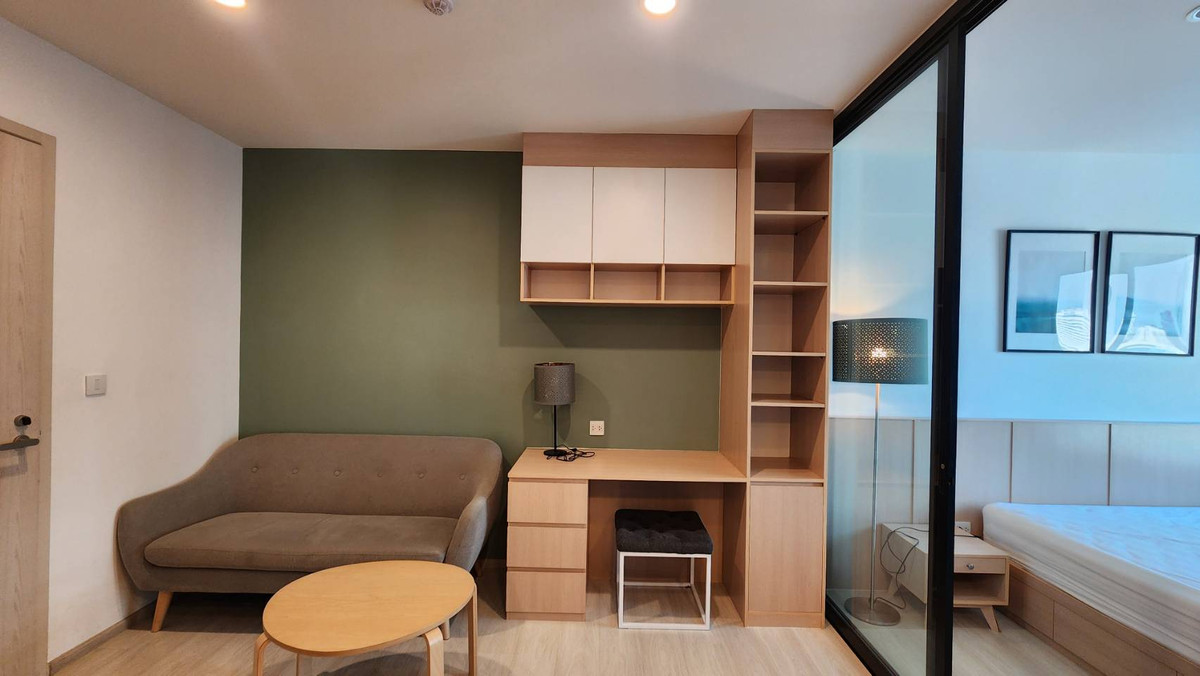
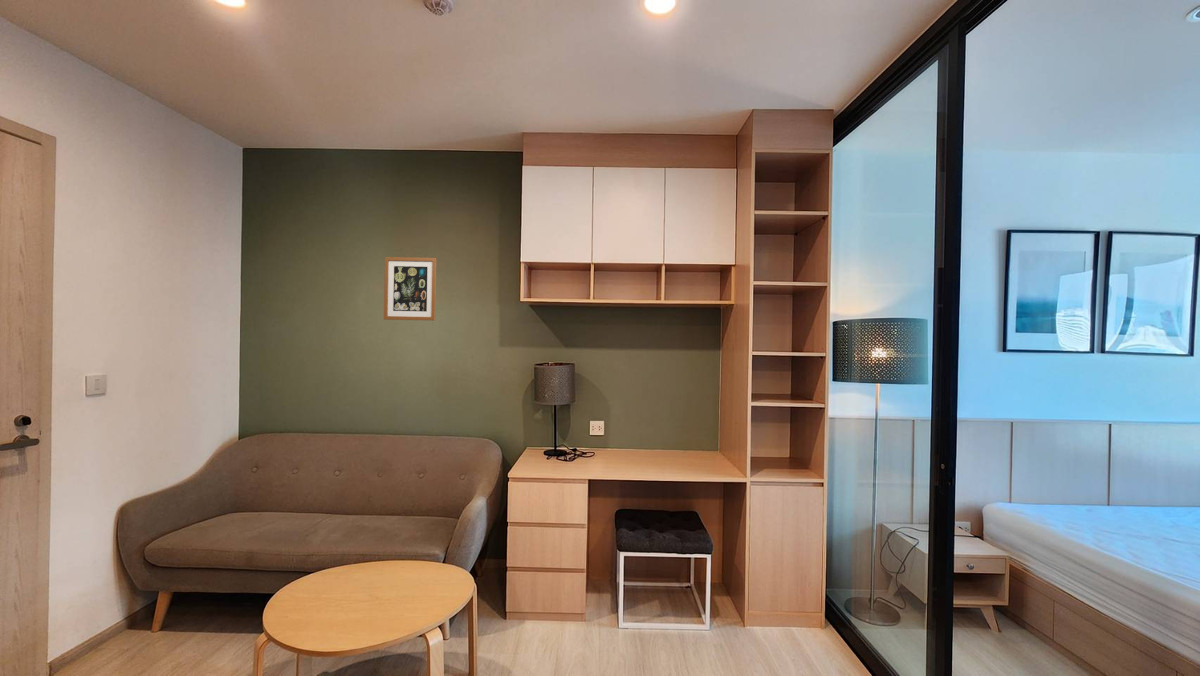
+ wall art (410, 288)
